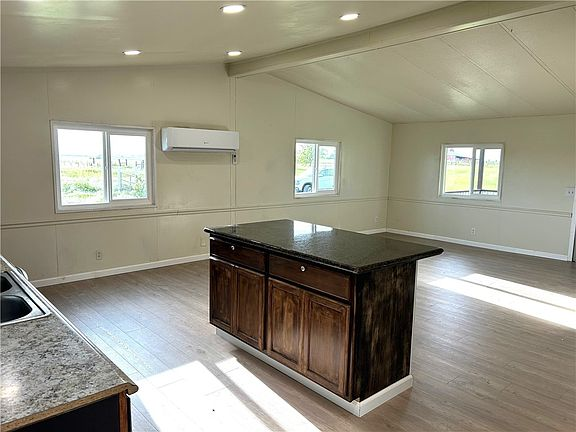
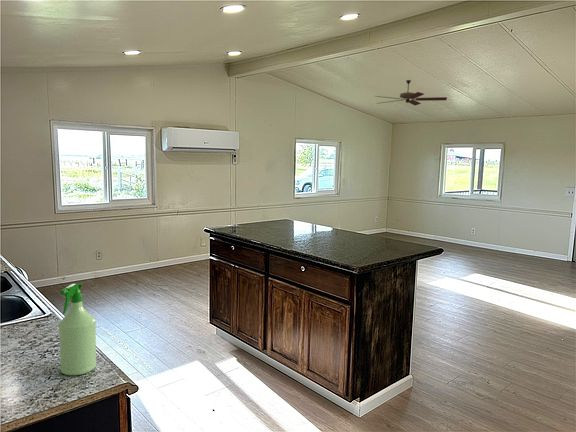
+ ceiling fan (410, 92)
+ spray bottle (77, 326)
